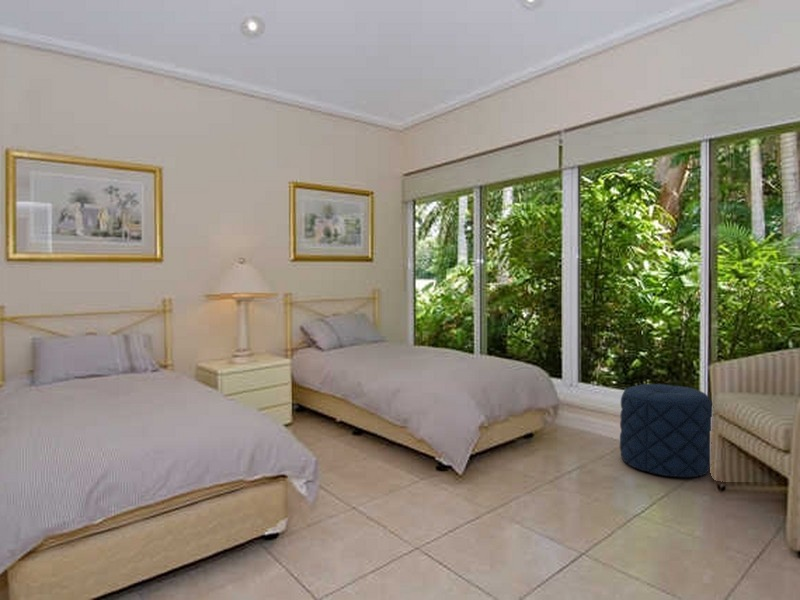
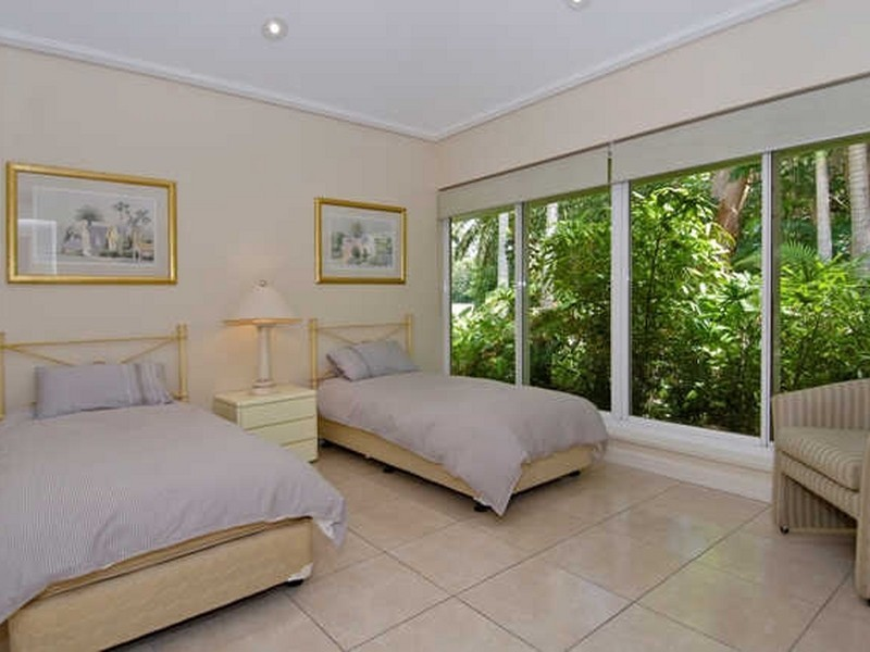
- pouf (664, 426)
